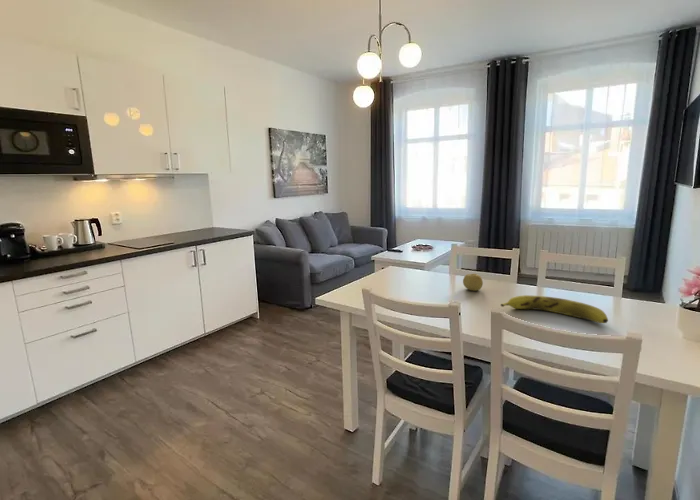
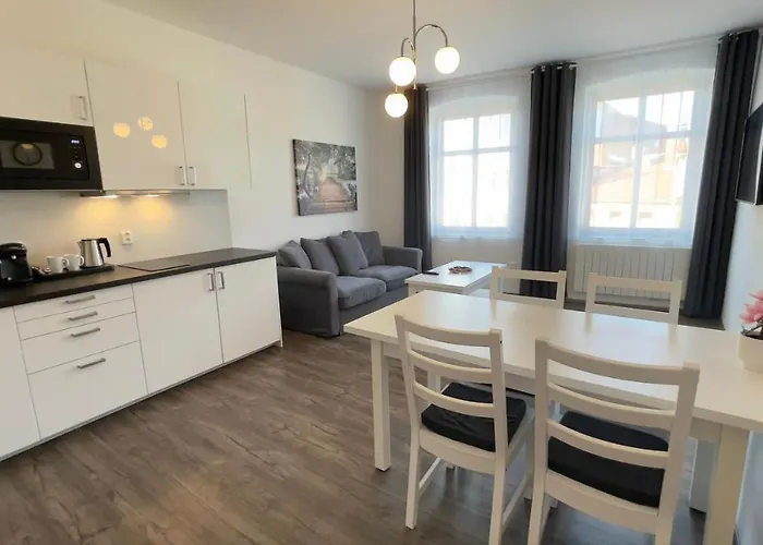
- banana (555, 308)
- fruit (472, 281)
